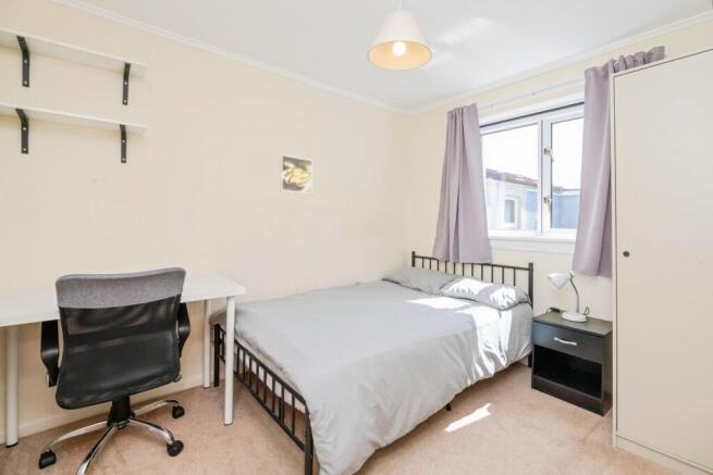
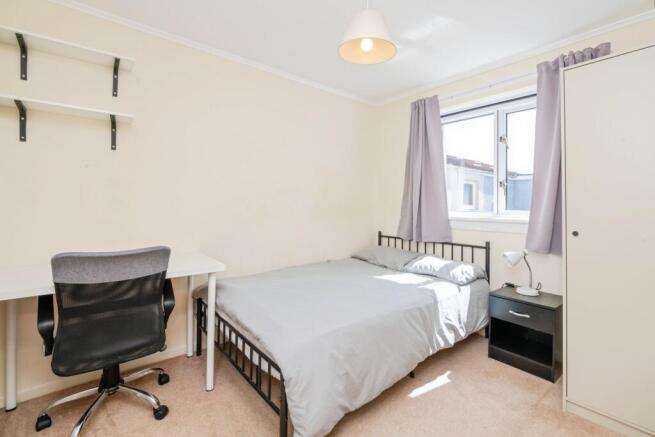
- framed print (296, 174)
